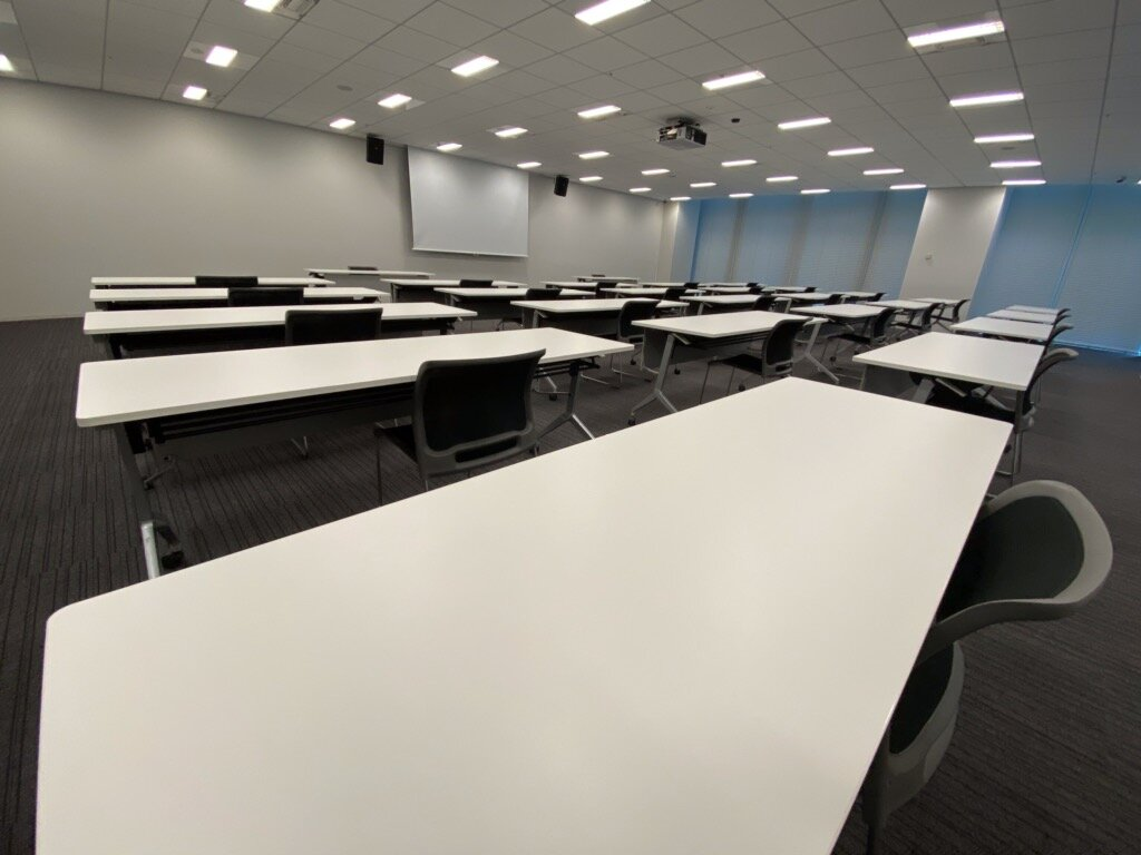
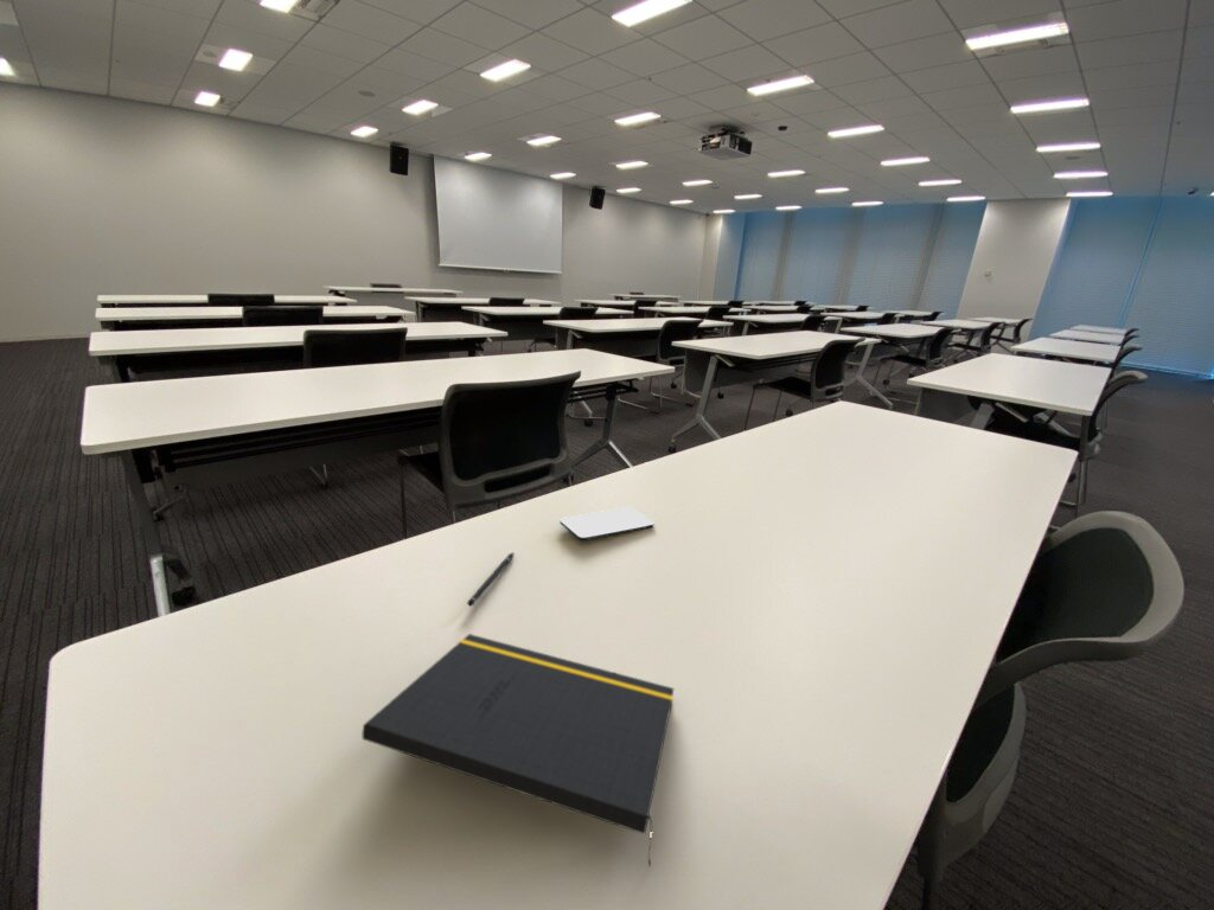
+ pen (493, 575)
+ smartphone (607, 523)
+ notepad (536, 711)
